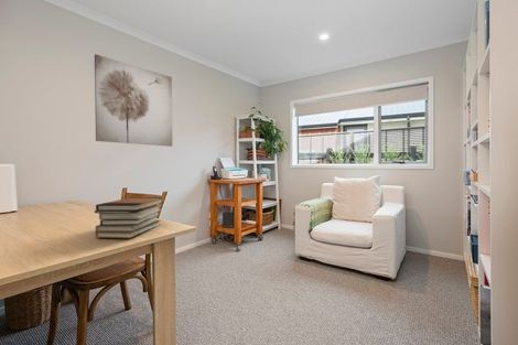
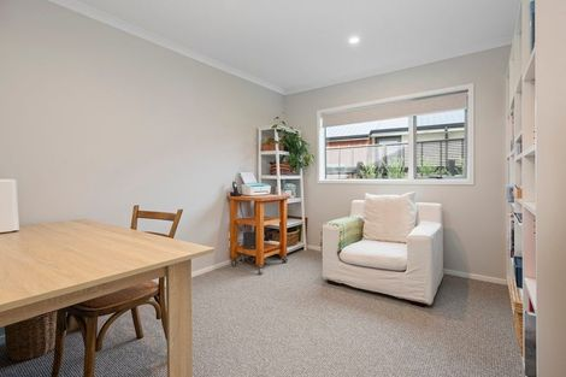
- book stack (132, 215)
- wall art (138, 105)
